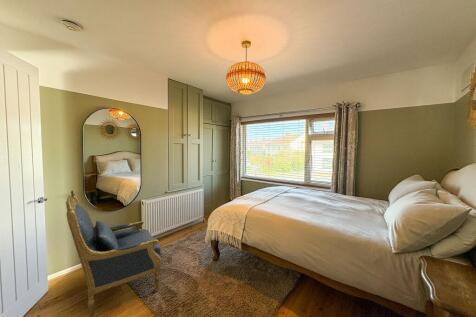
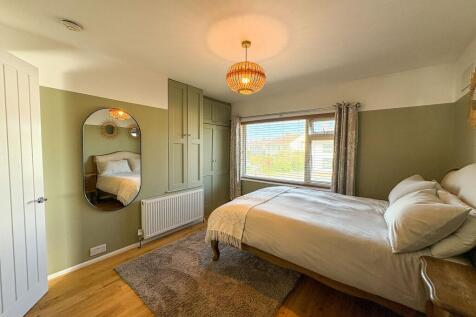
- armchair (116, 239)
